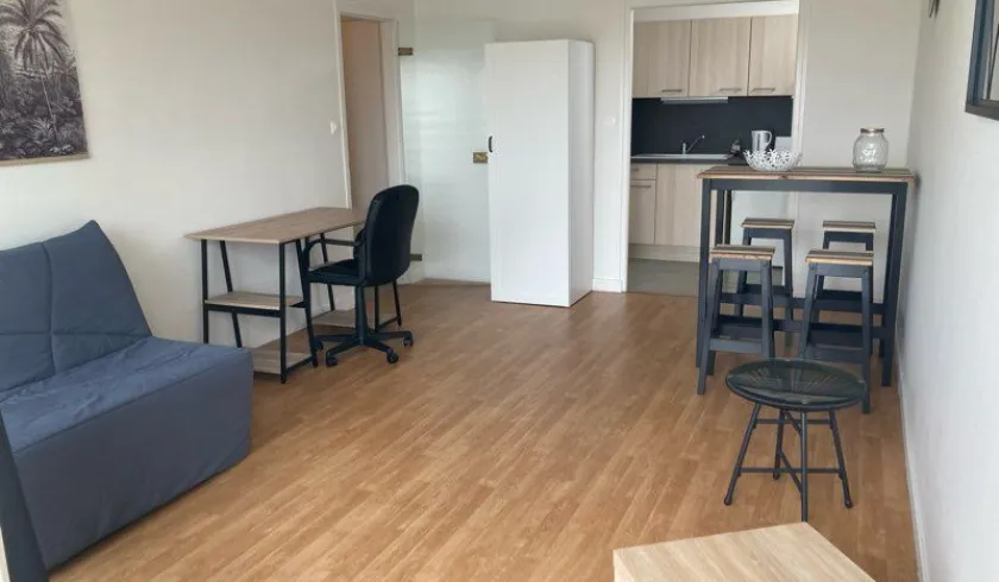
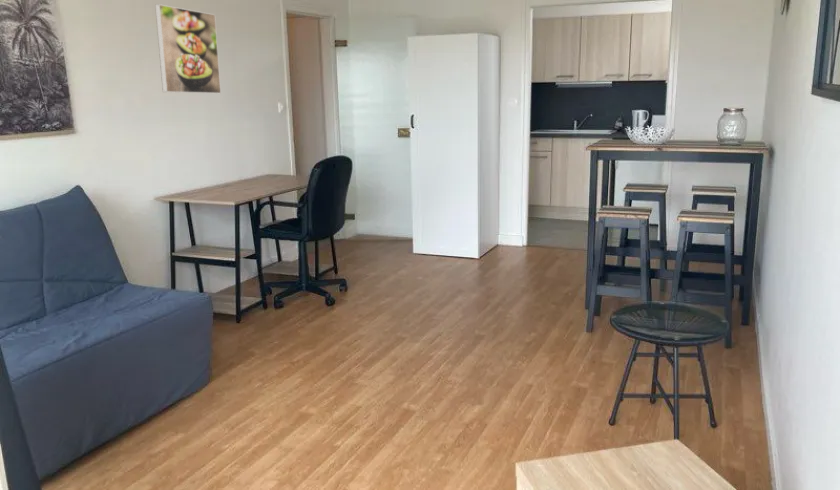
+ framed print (190, 51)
